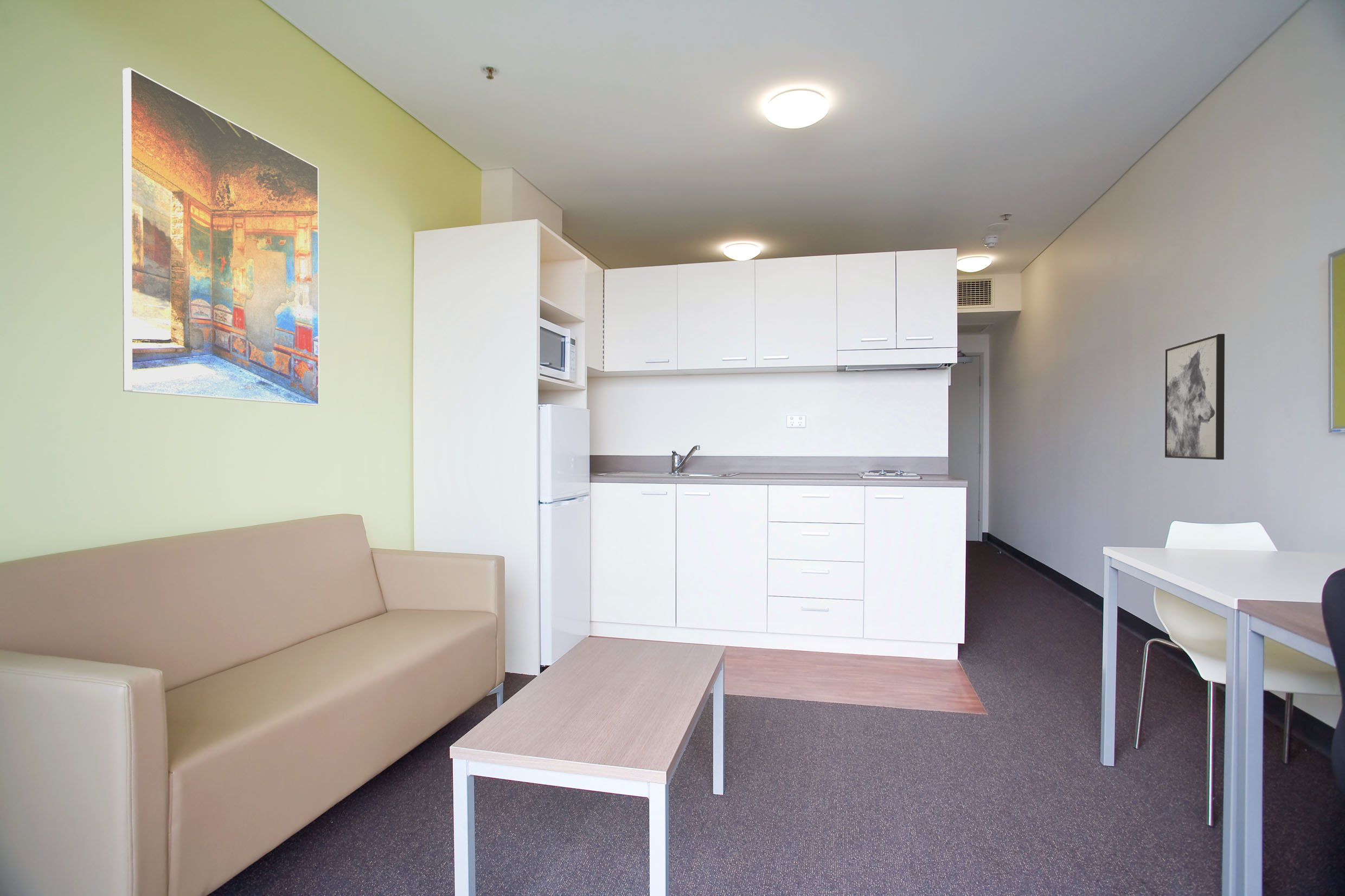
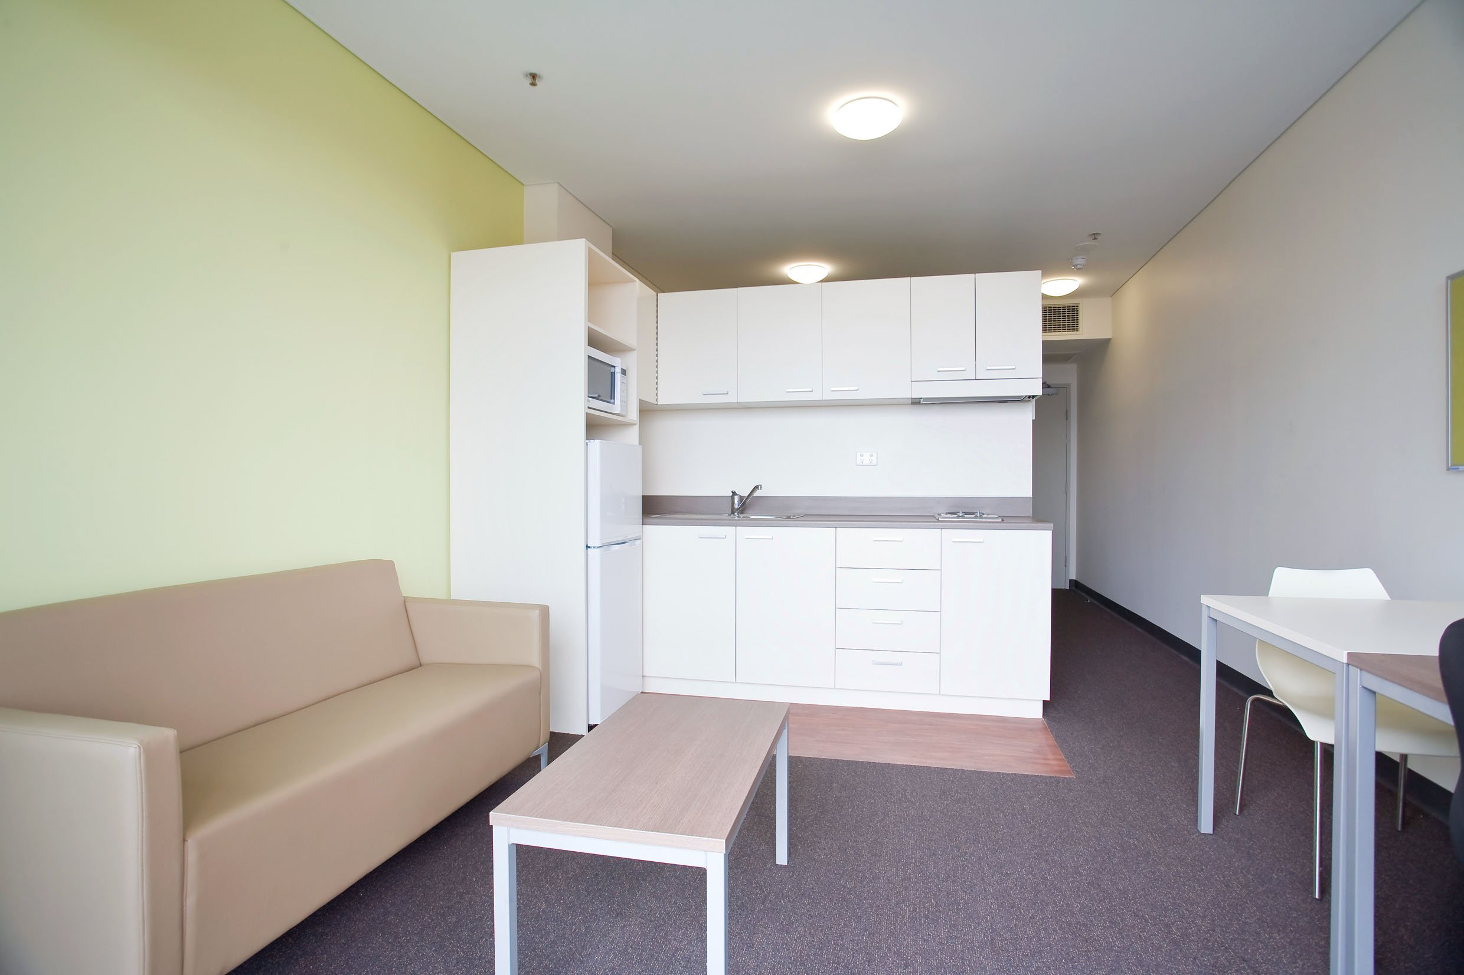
- wall art (1192, 400)
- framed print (235, 262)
